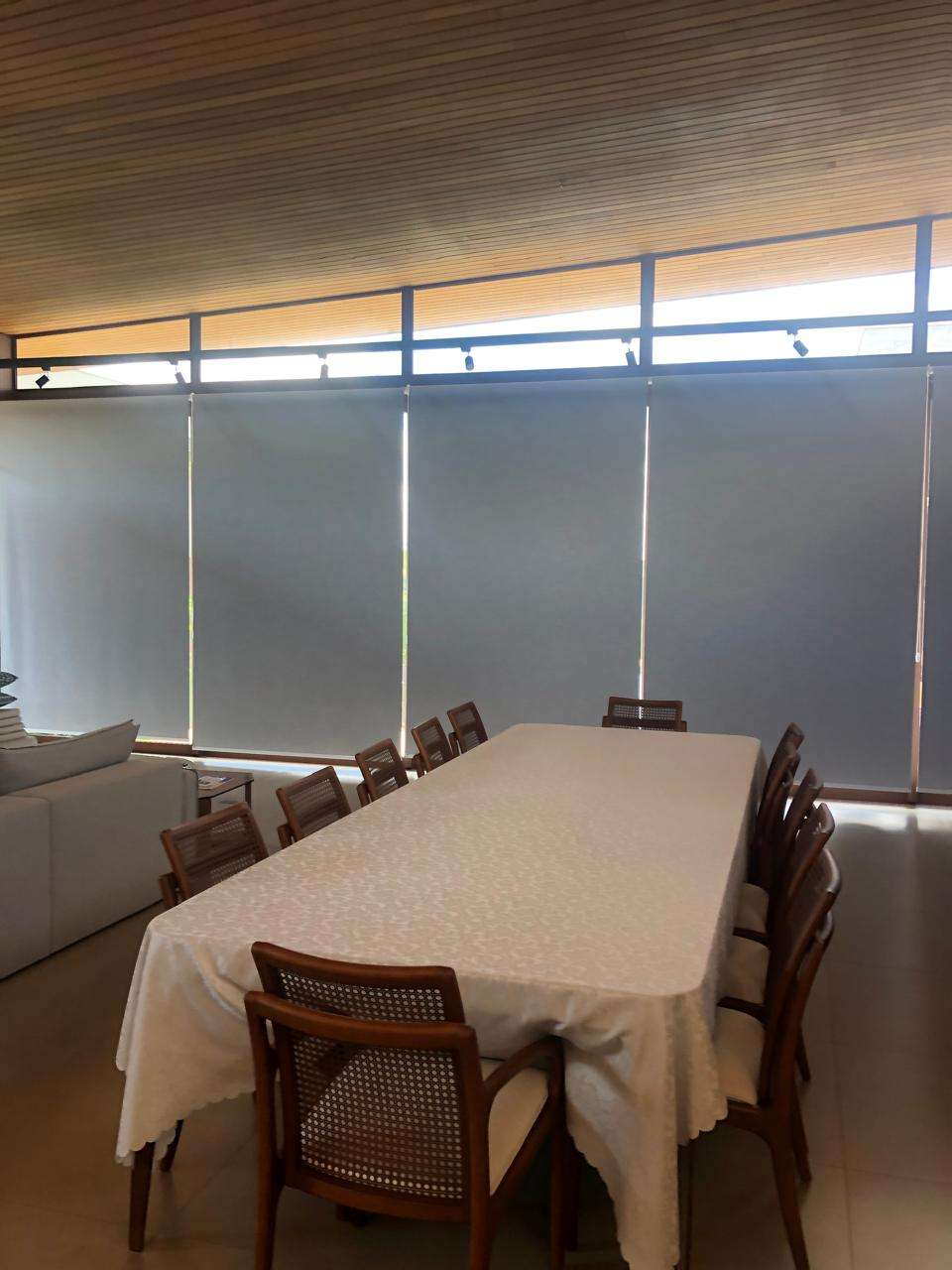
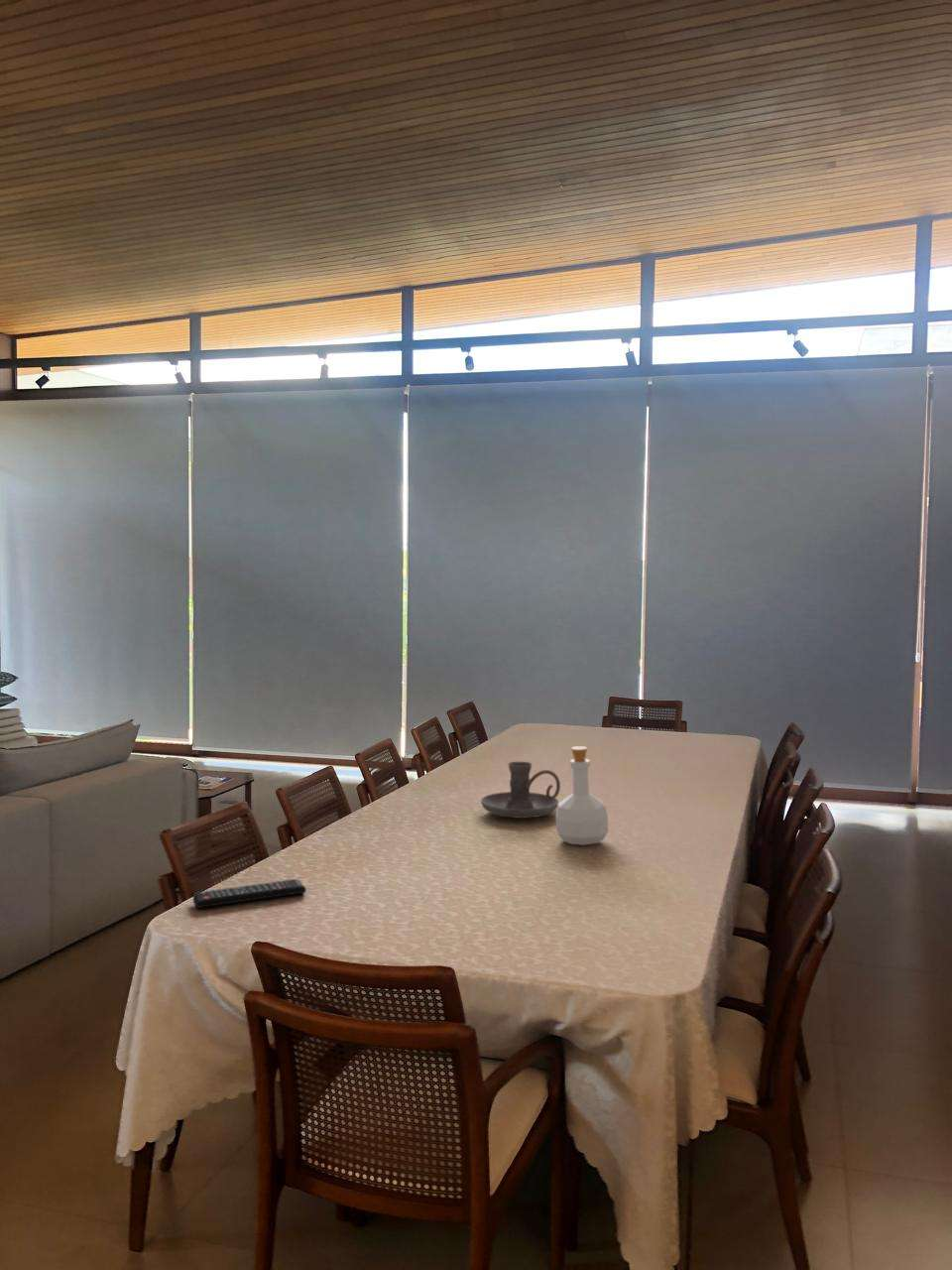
+ candle holder (526, 787)
+ remote control (250, 893)
+ bottle (582, 794)
